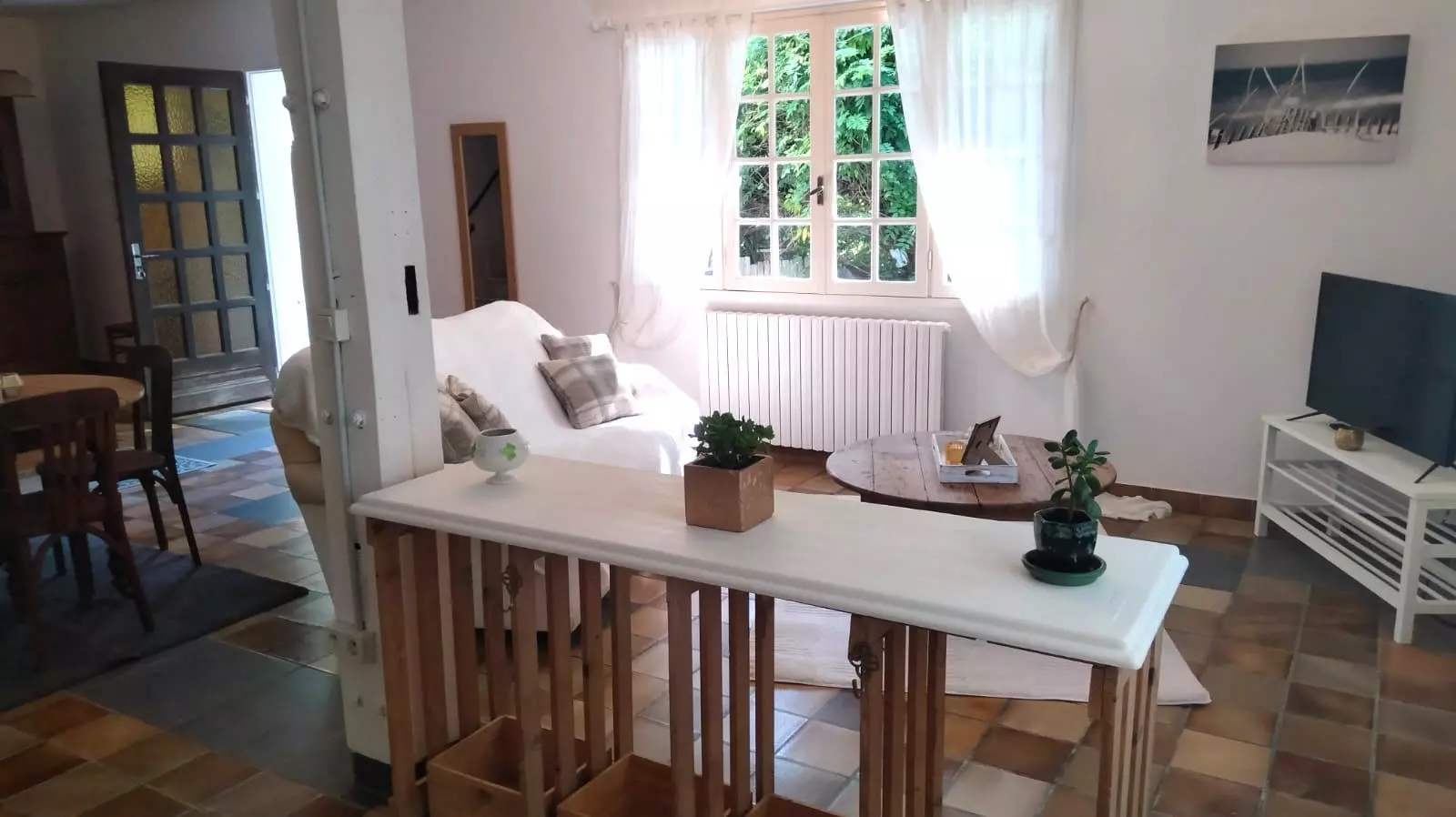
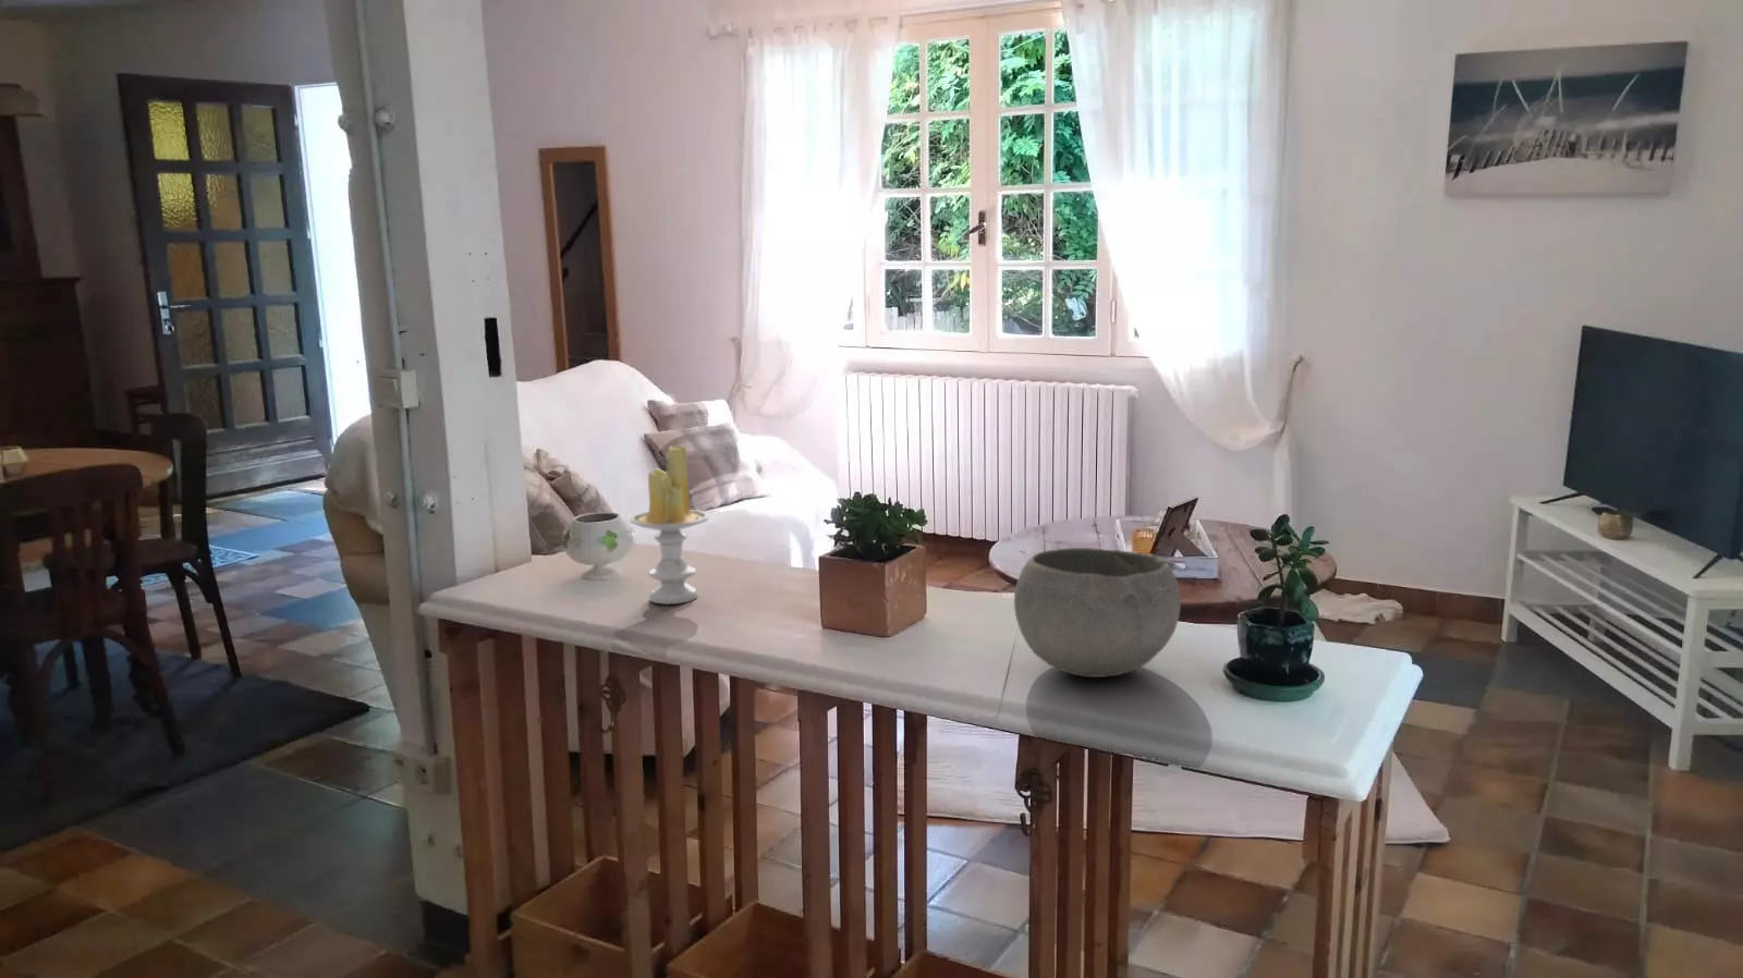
+ bowl (1095, 614)
+ candle (670, 522)
